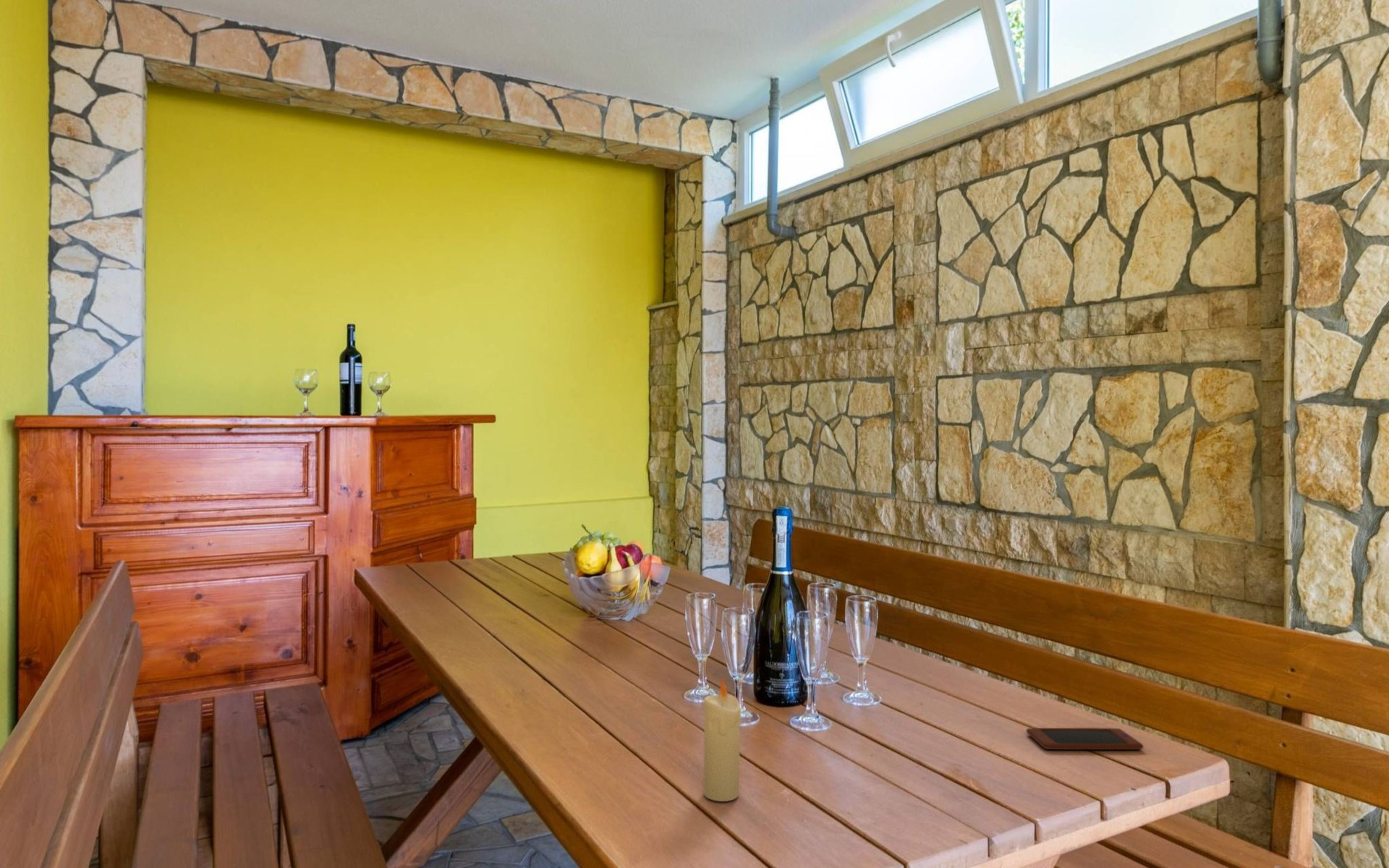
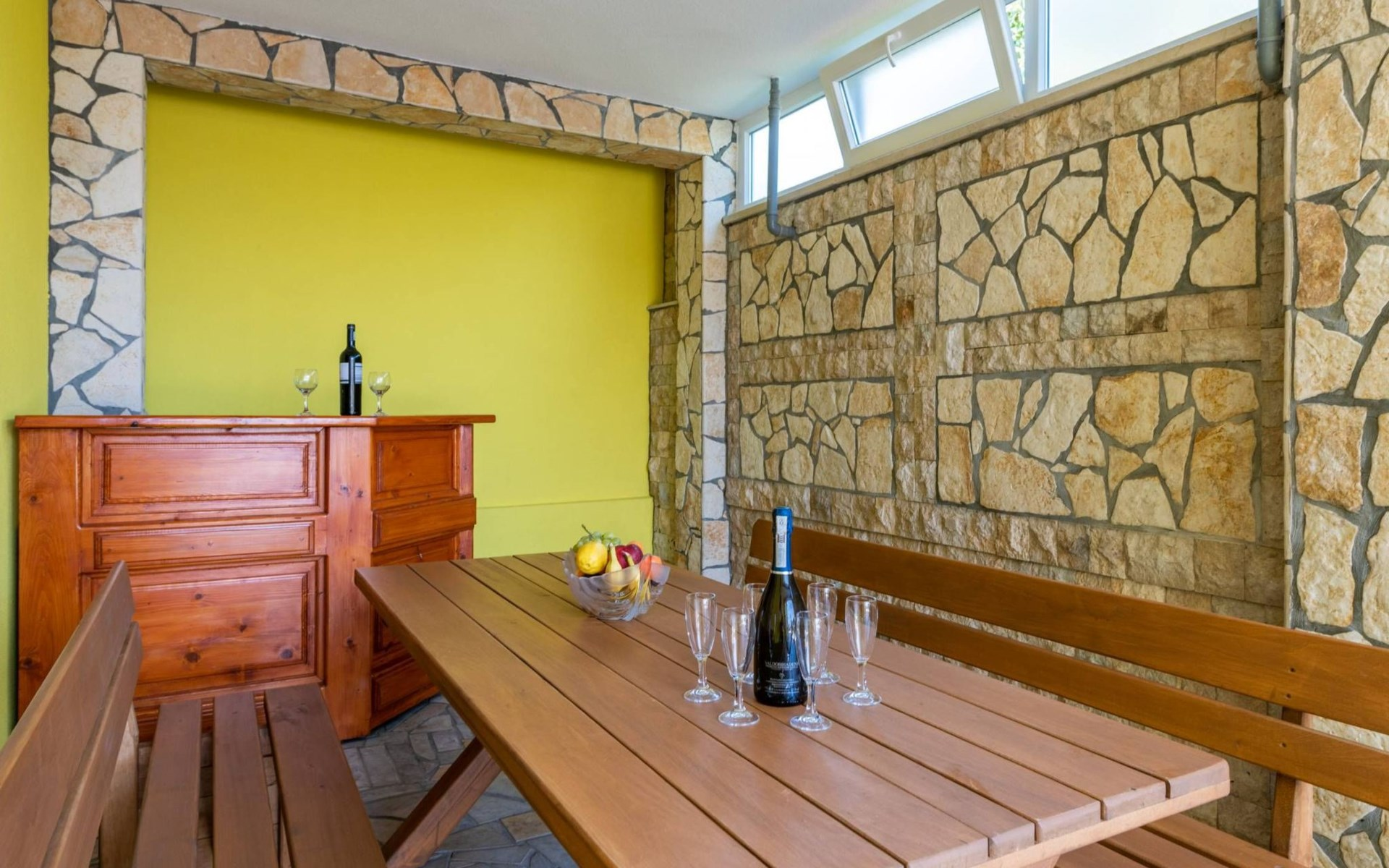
- smartphone (1083, 738)
- candle (722, 736)
